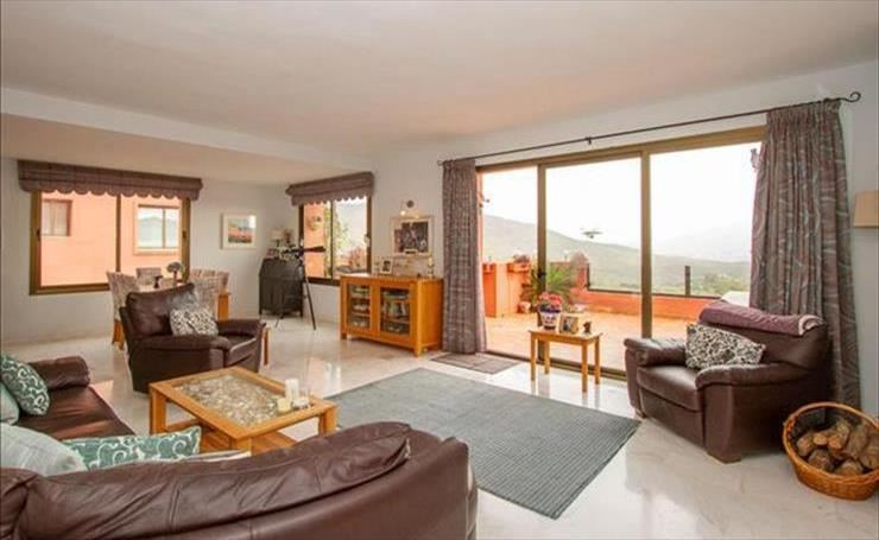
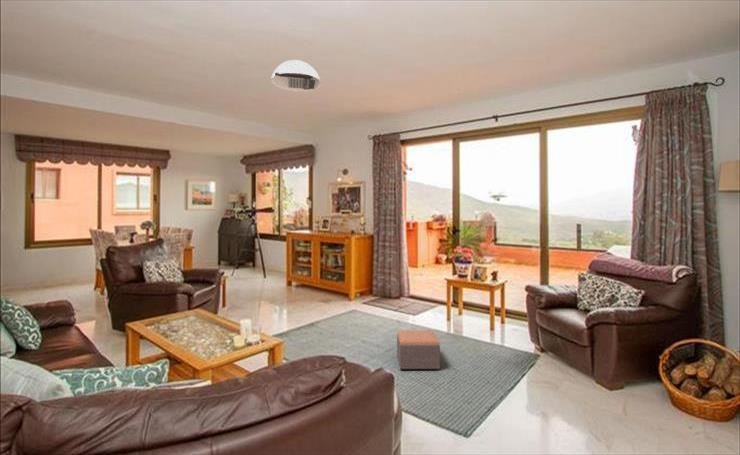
+ footstool (417, 348)
+ ceiling light (296, 72)
